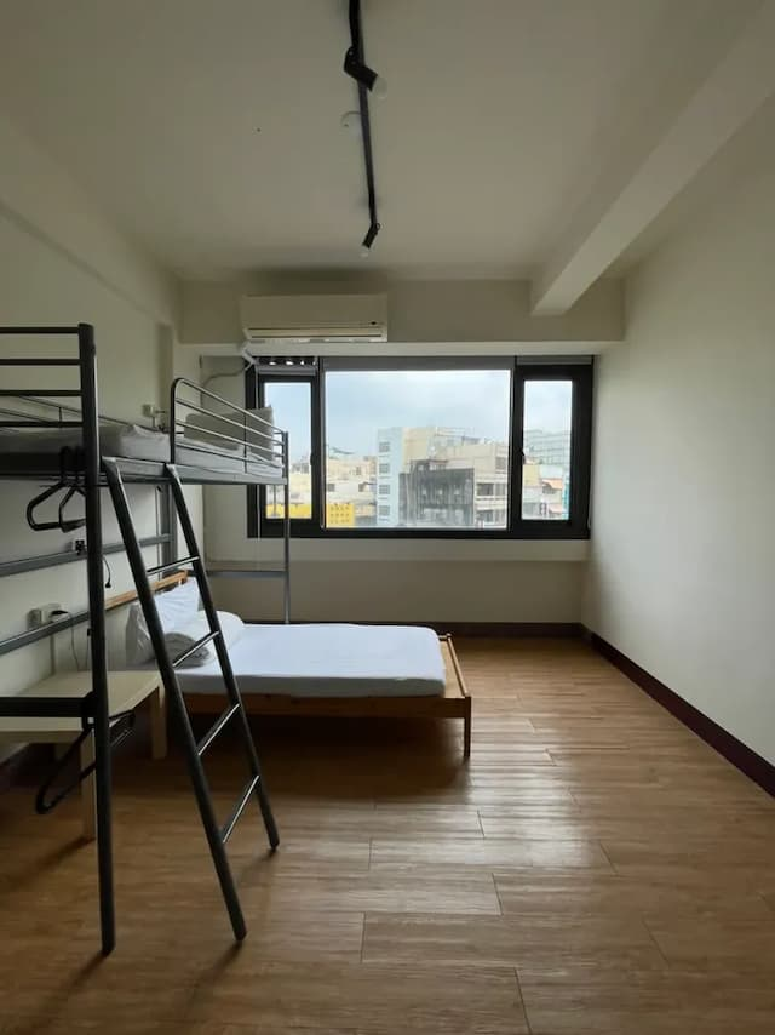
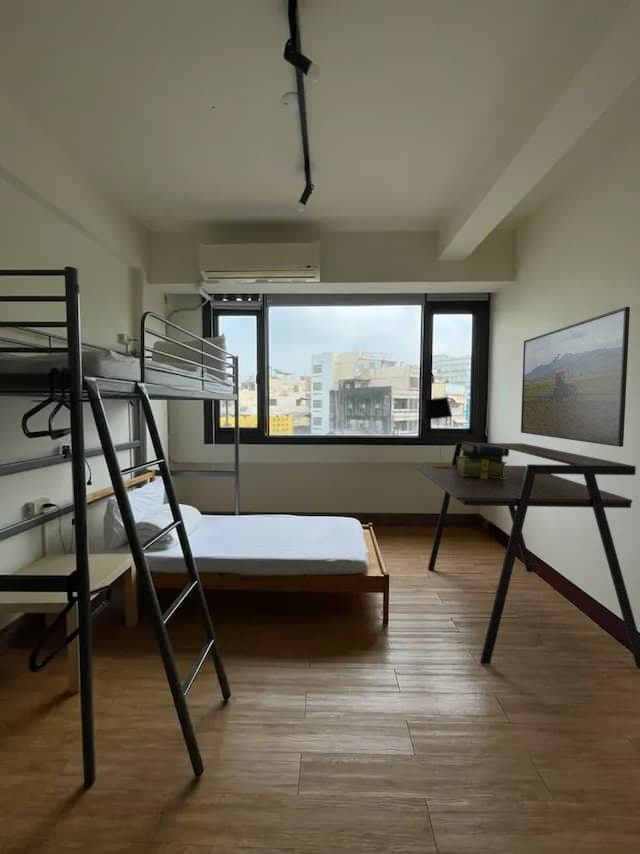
+ stack of books (481, 458)
+ table lamp (438, 432)
+ desk (510, 533)
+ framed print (563, 383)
